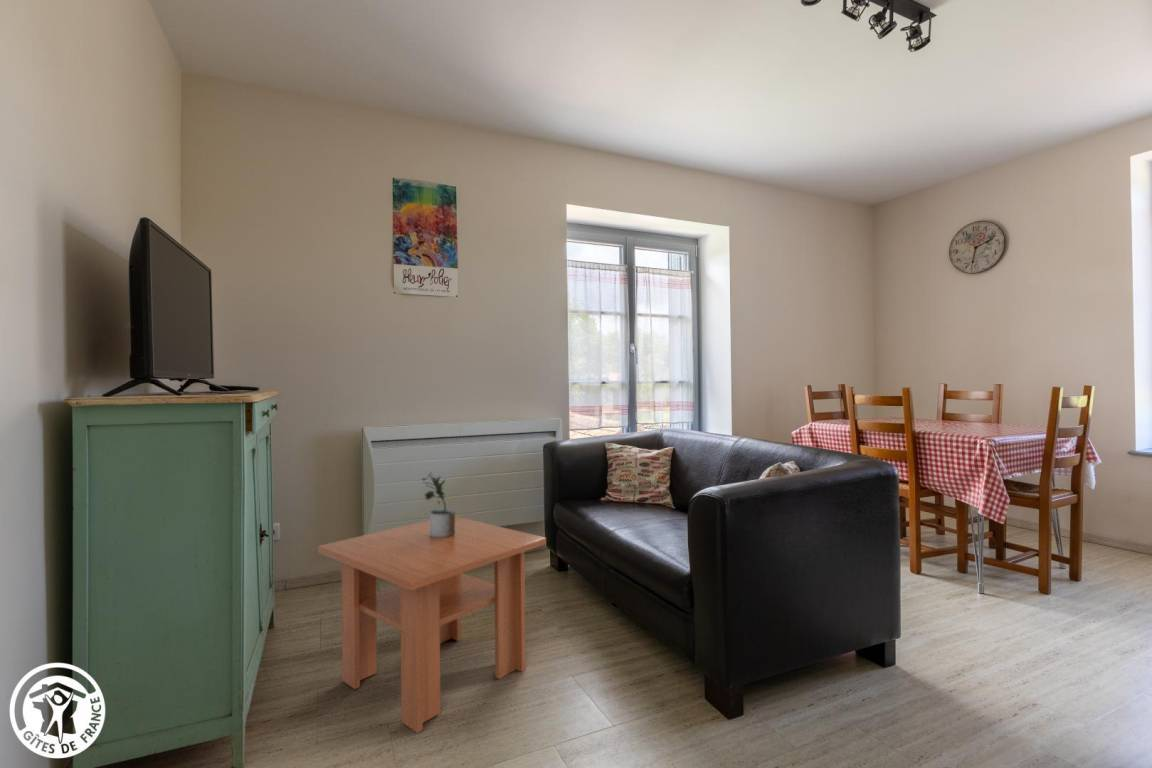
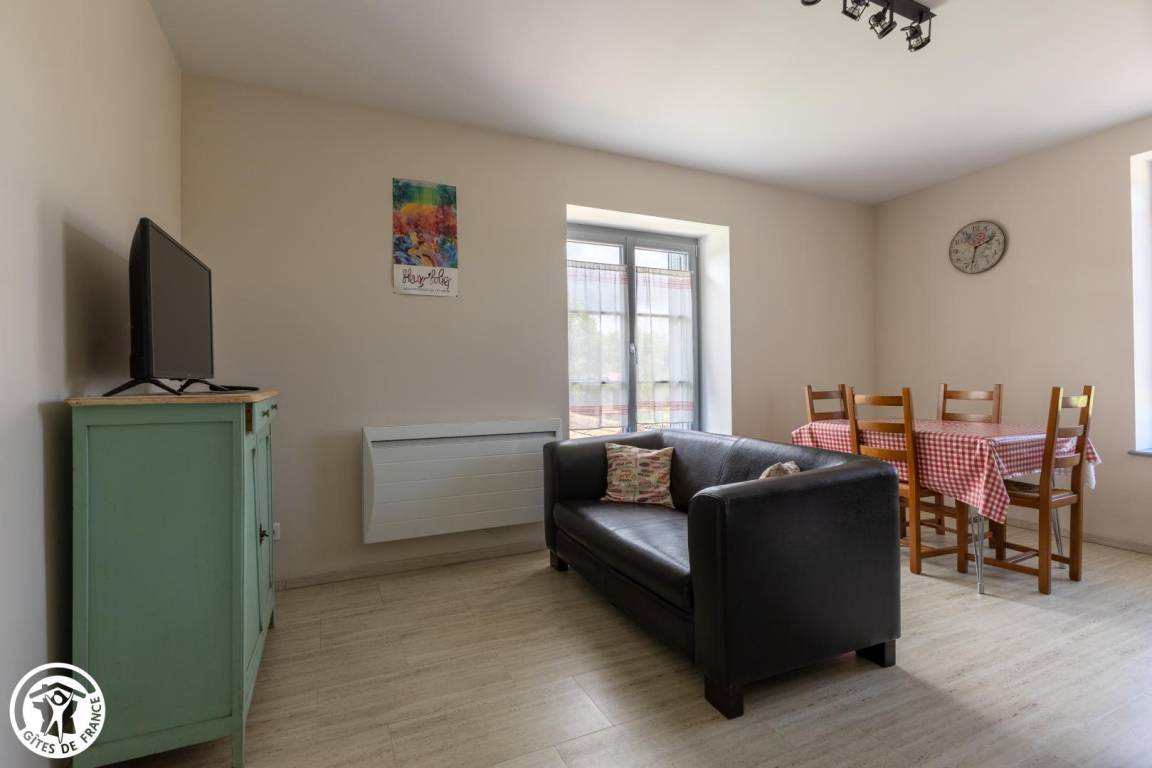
- coffee table (434, 608)
- potted plant (438, 502)
